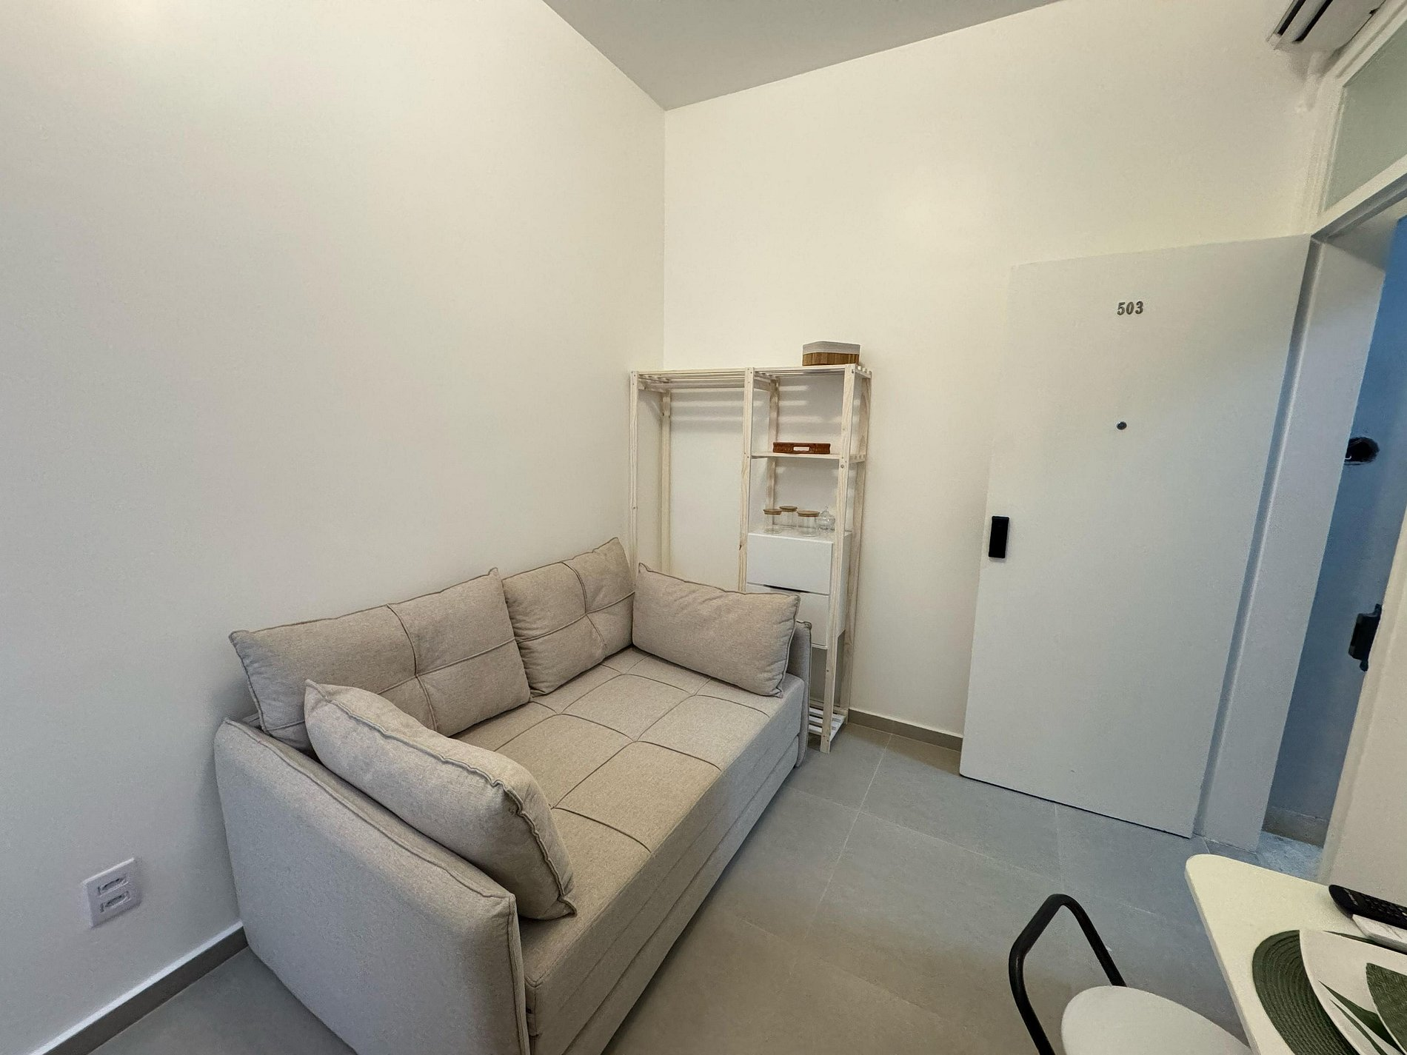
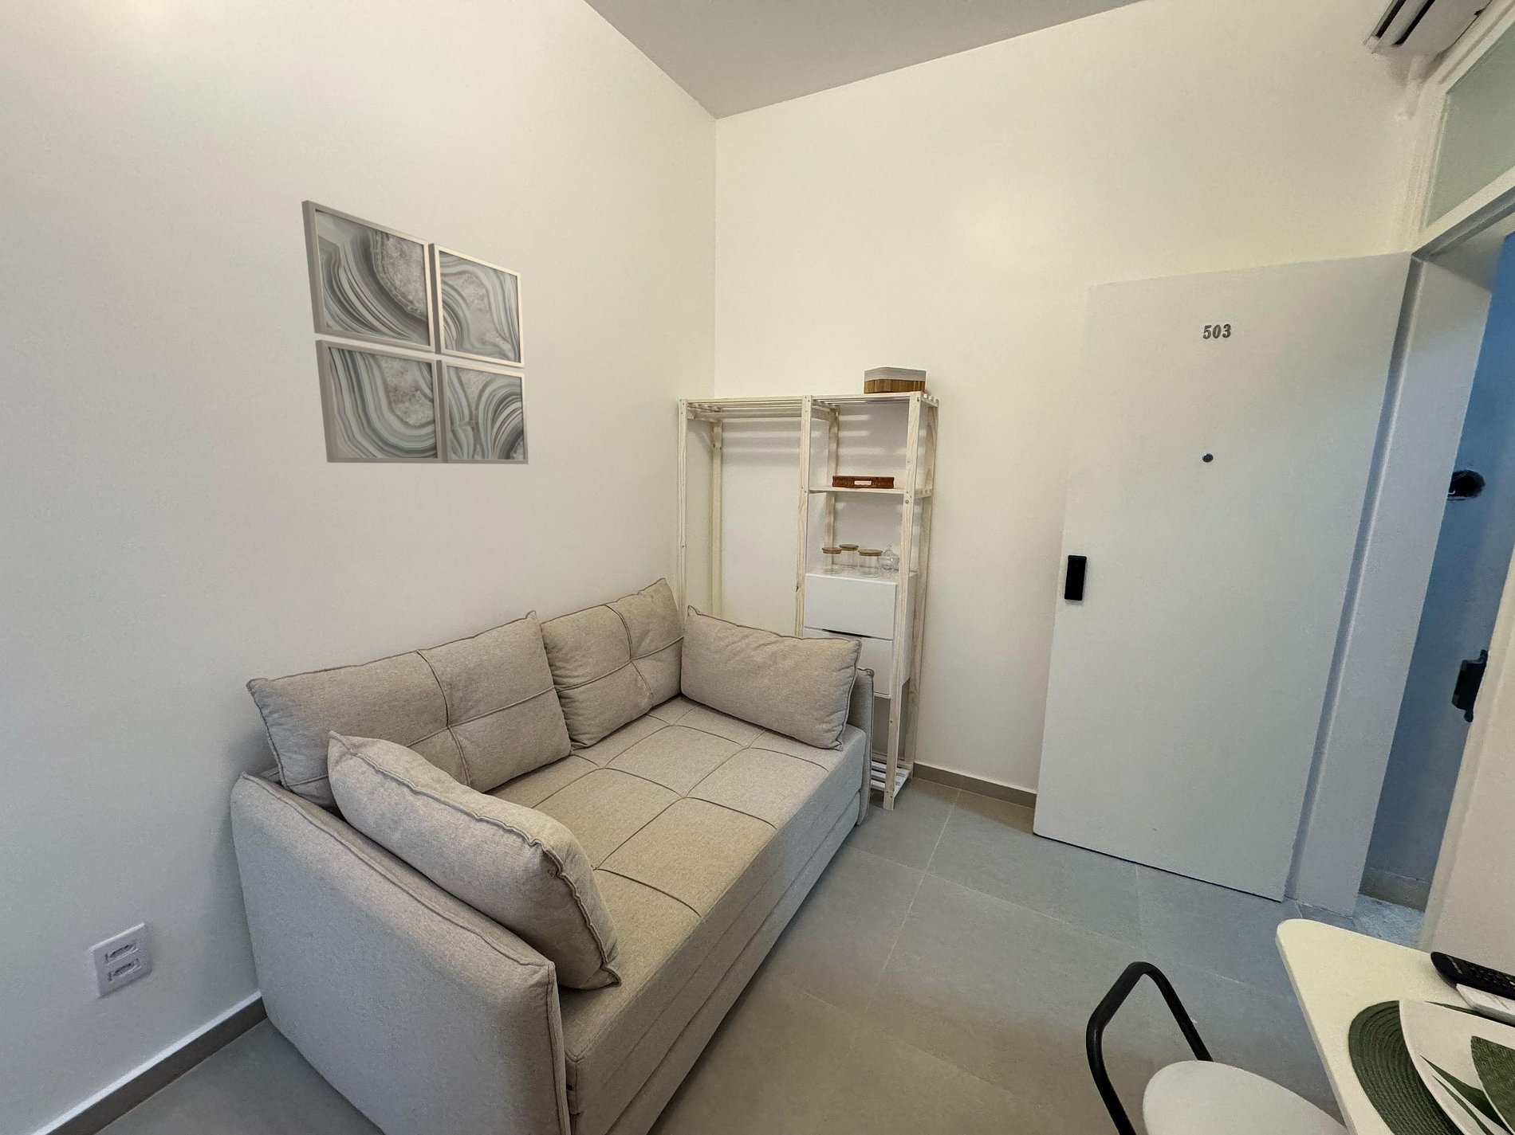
+ wall art (434, 359)
